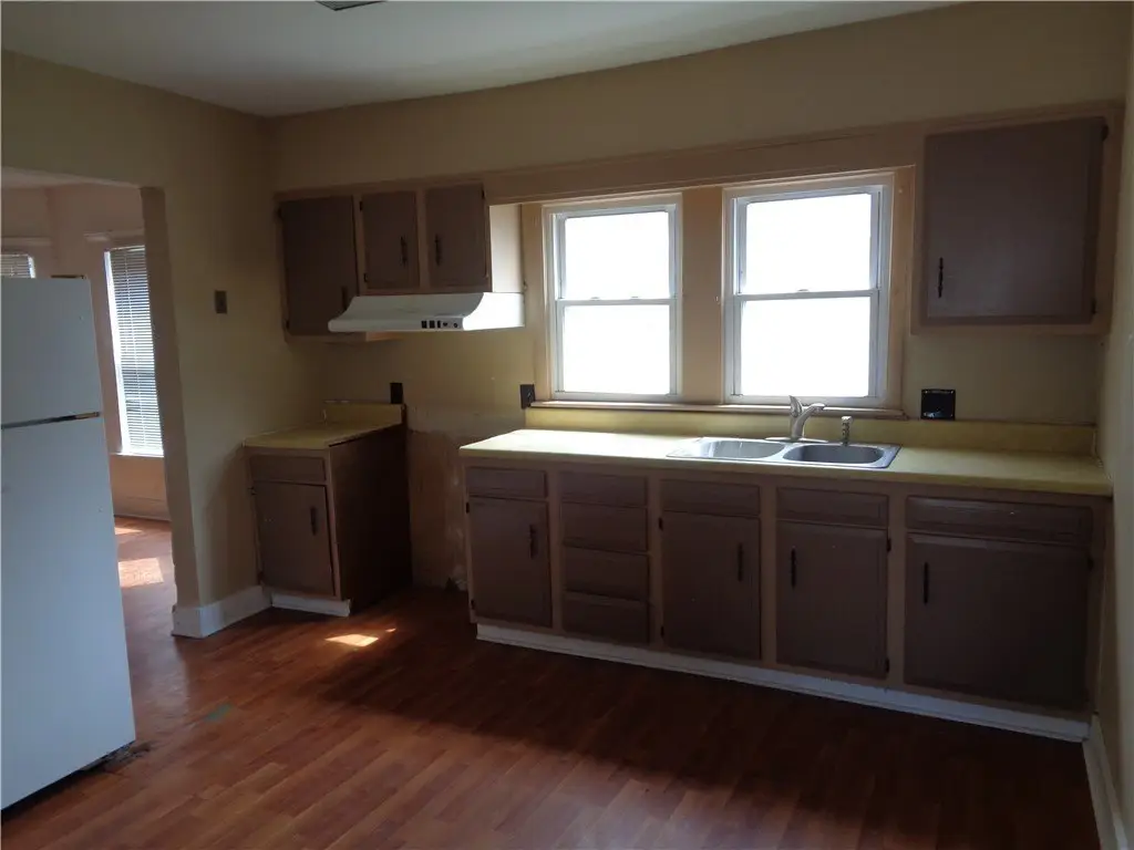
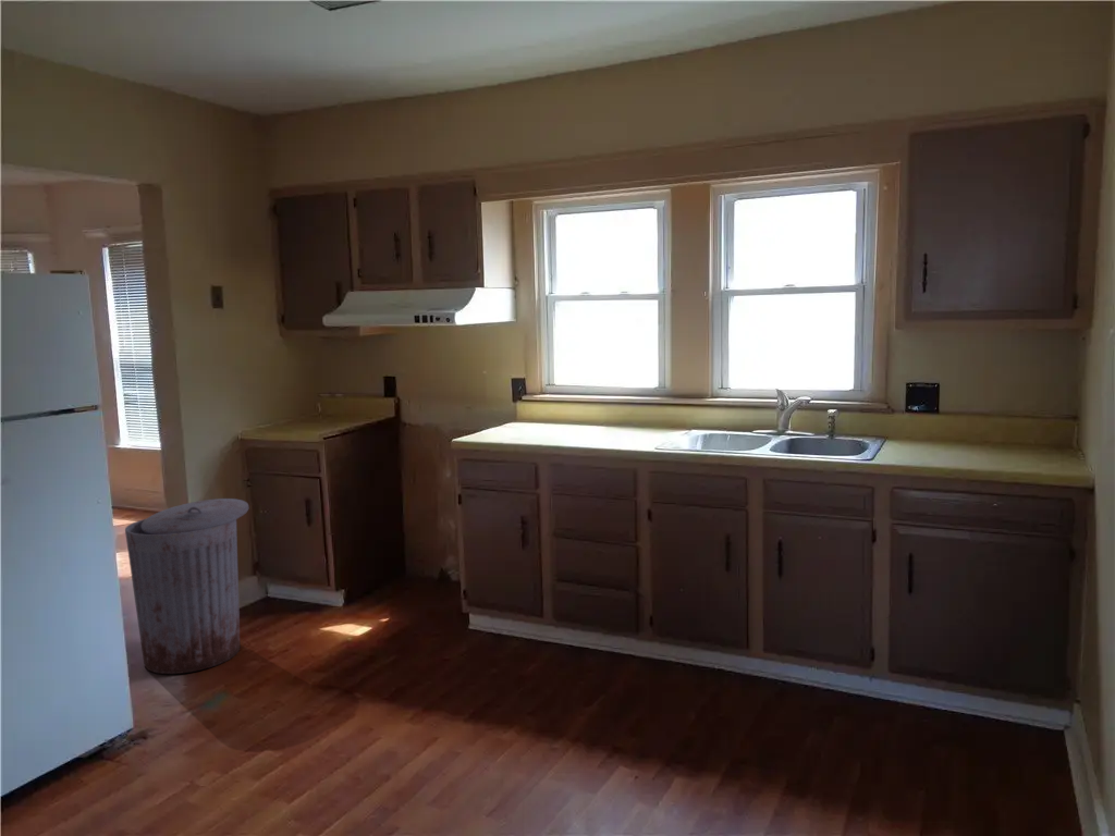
+ trash can (194, 580)
